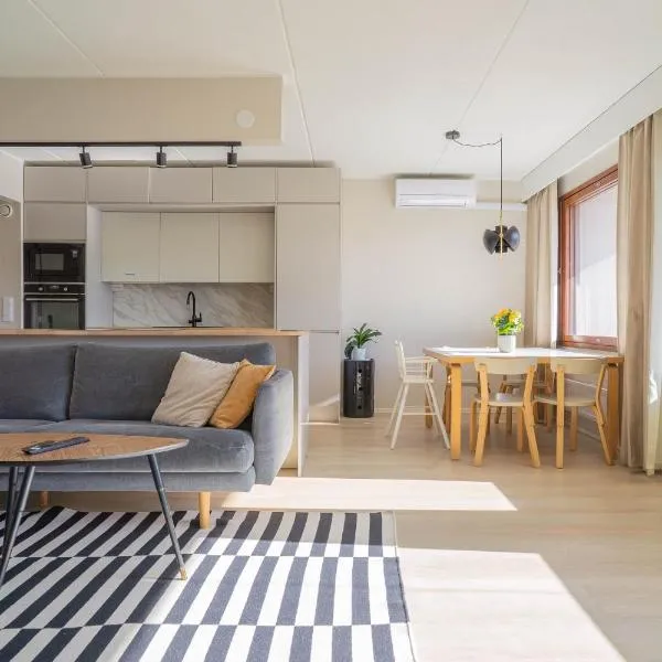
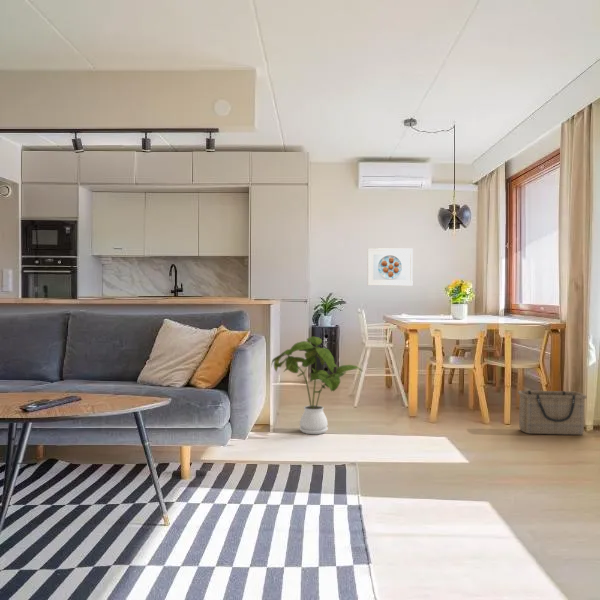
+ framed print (389, 267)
+ basket (551, 412)
+ house plant (315, 383)
